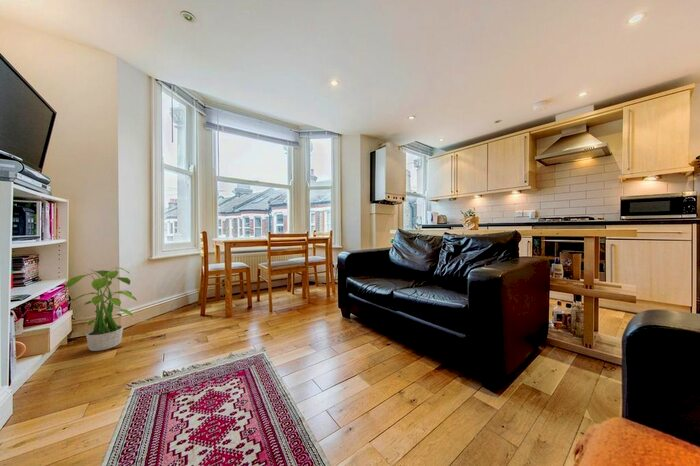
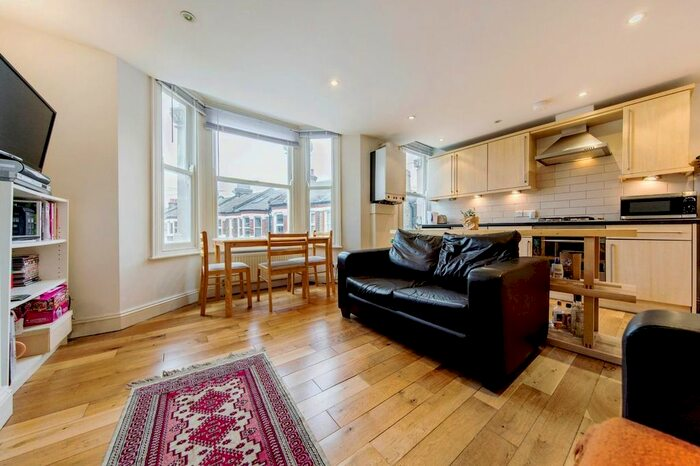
- potted plant (101, 308)
